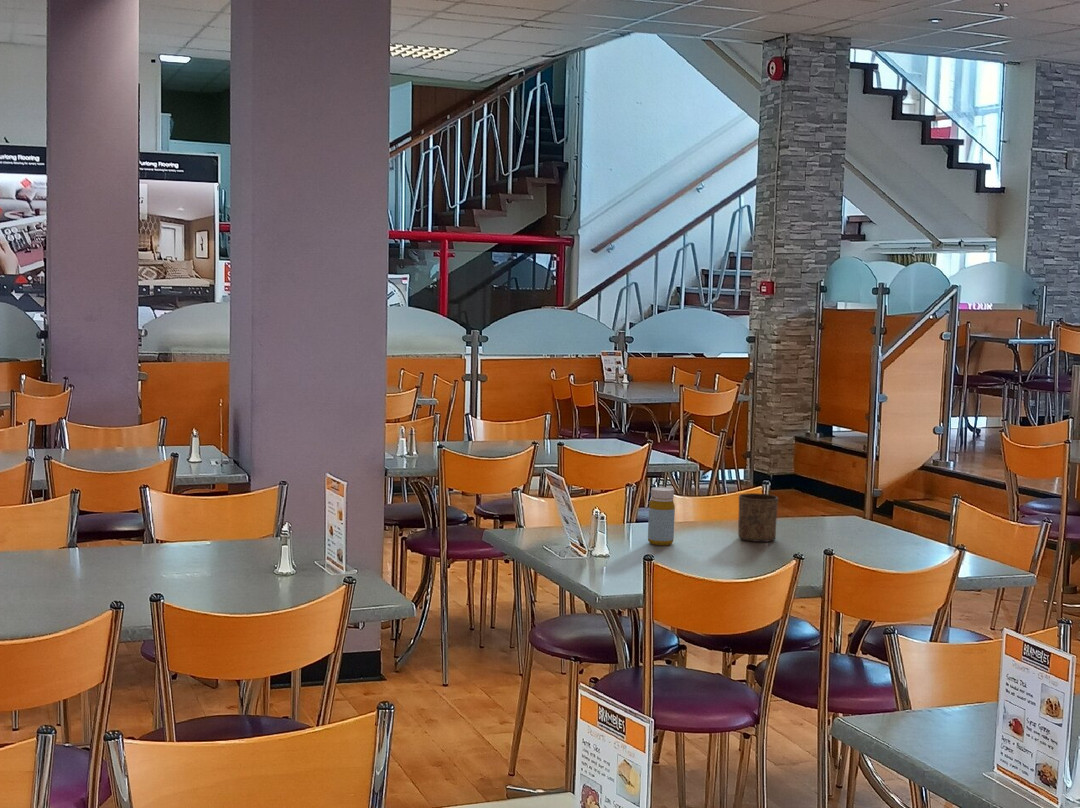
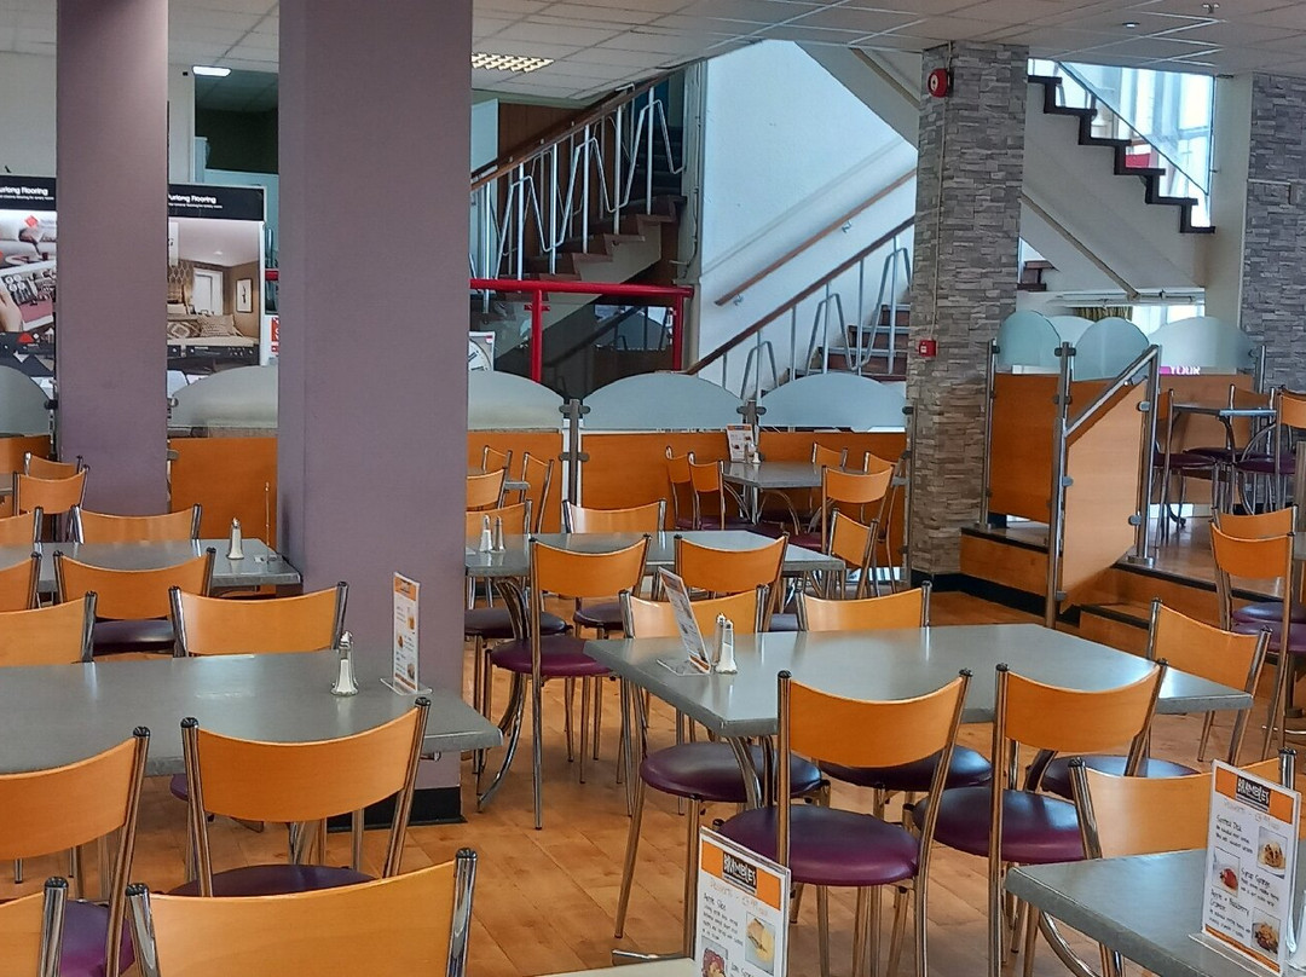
- cup (757, 517)
- bottle (661, 515)
